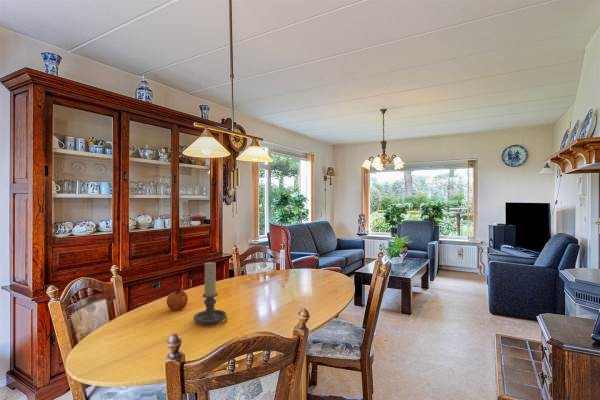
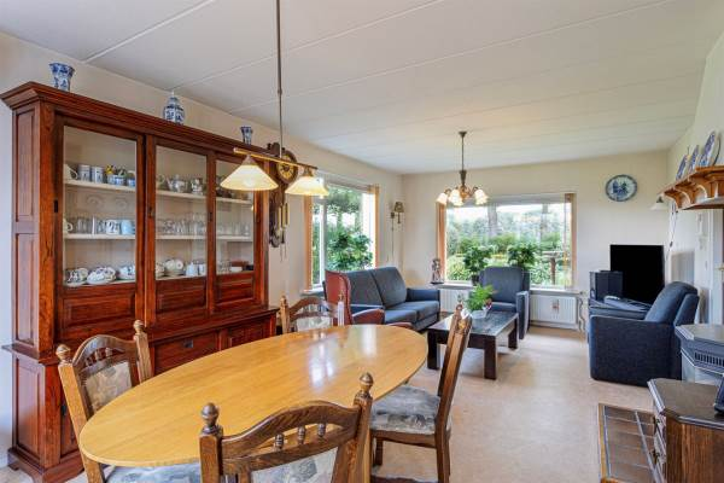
- apple (177, 299)
- candle holder (212, 291)
